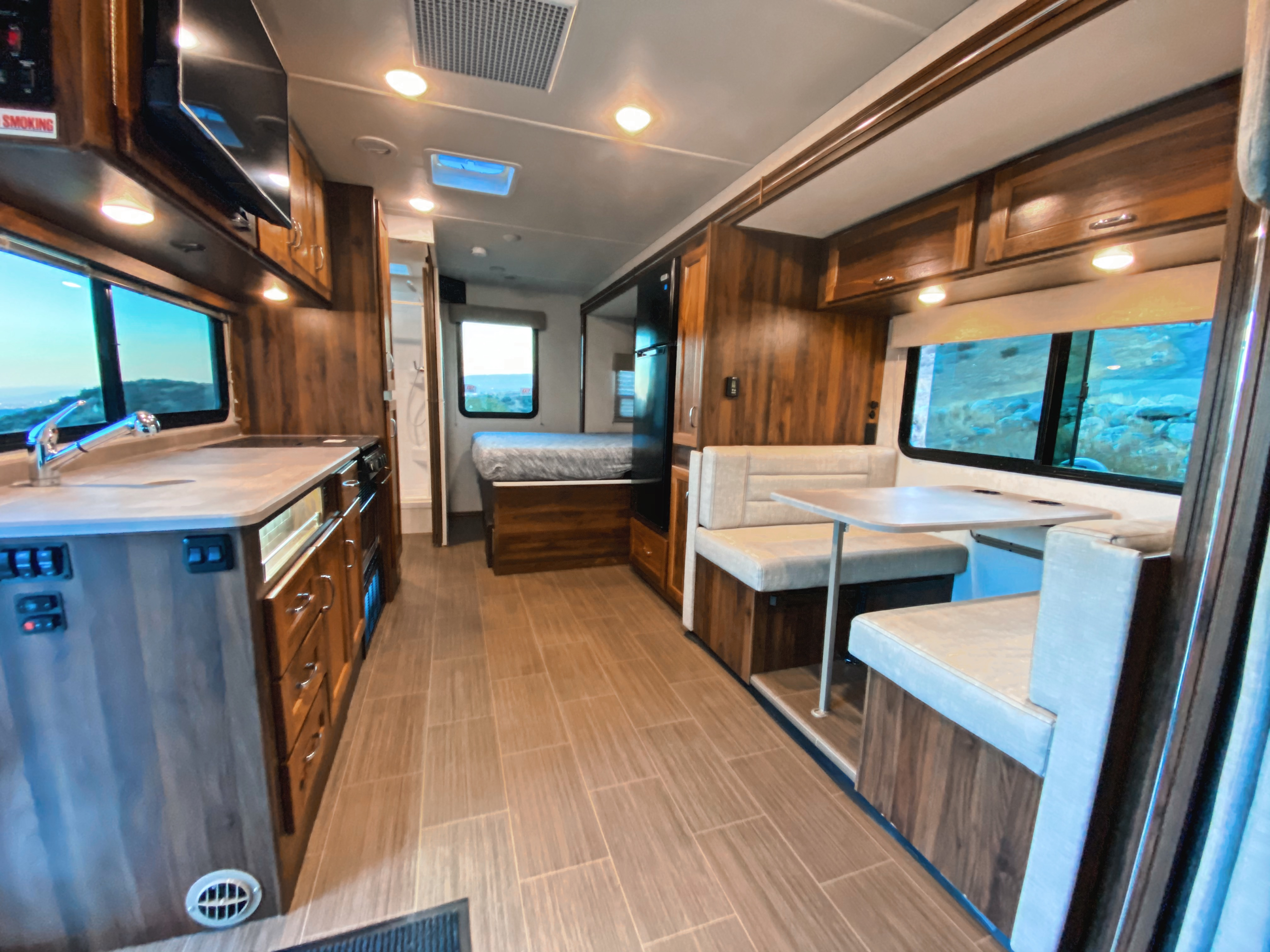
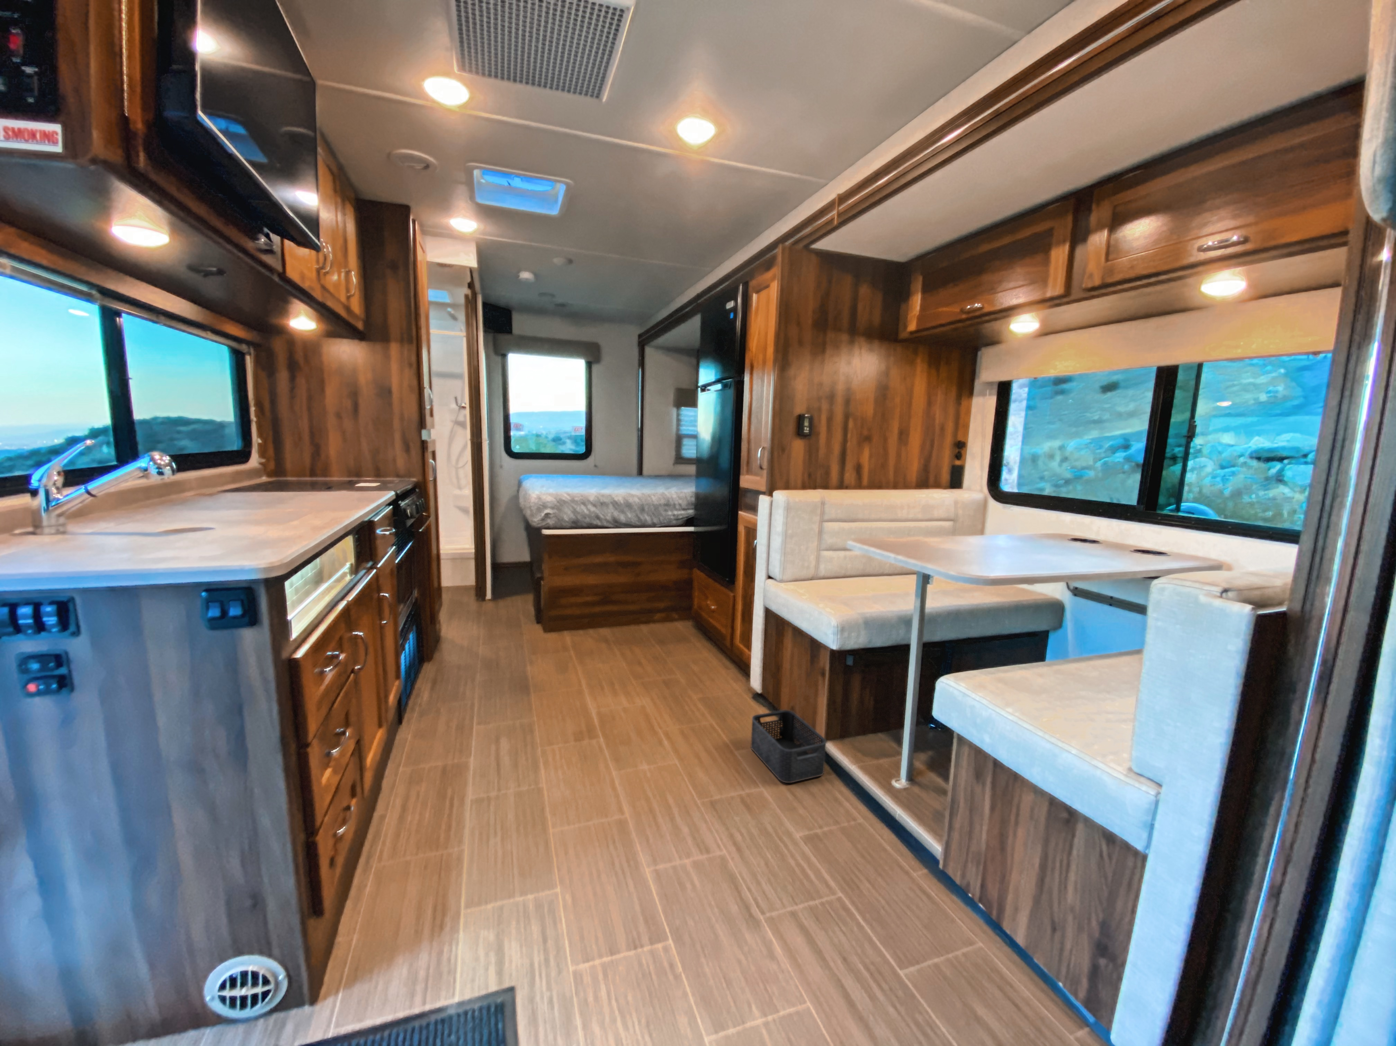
+ storage bin (787, 744)
